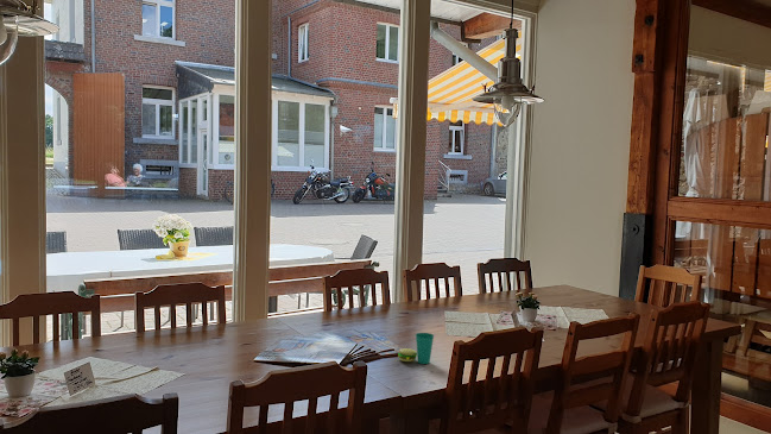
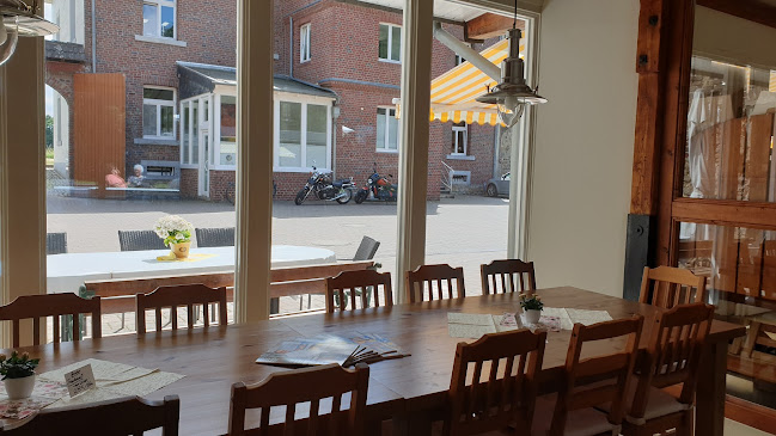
- cup (417, 347)
